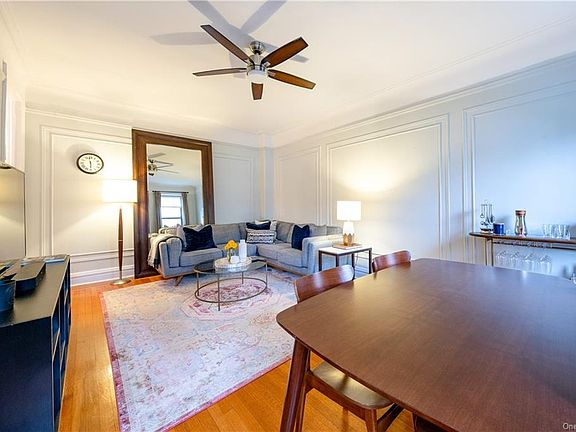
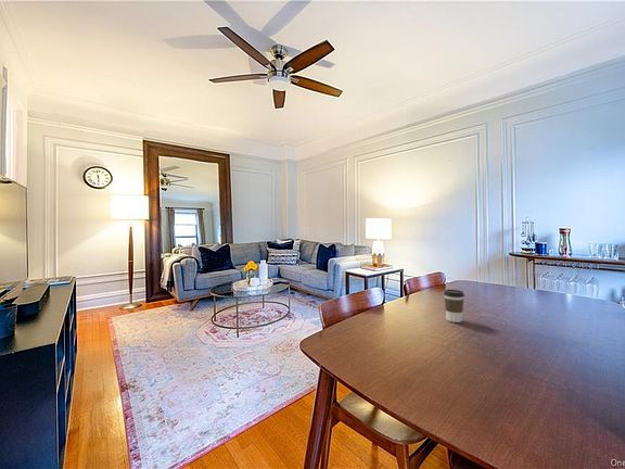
+ coffee cup (454, 305)
